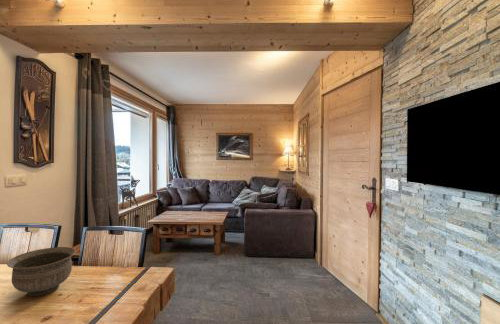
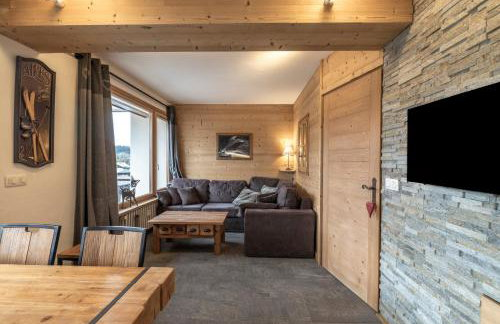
- bowl (43, 272)
